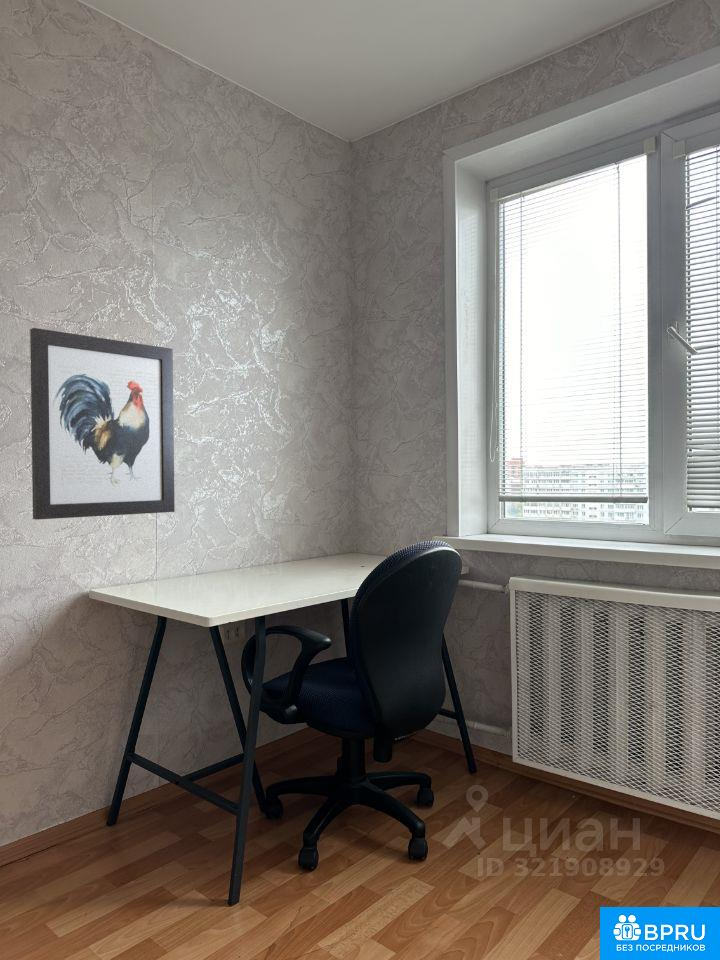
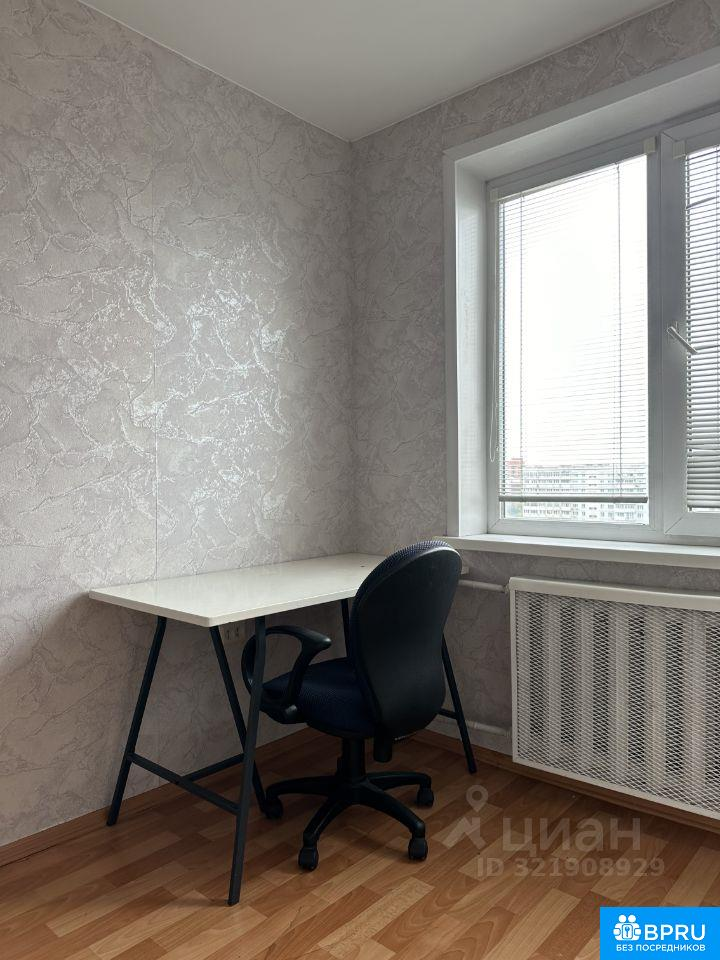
- wall art (107, 427)
